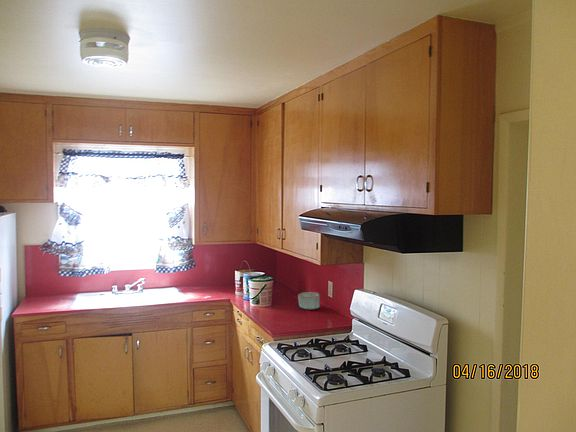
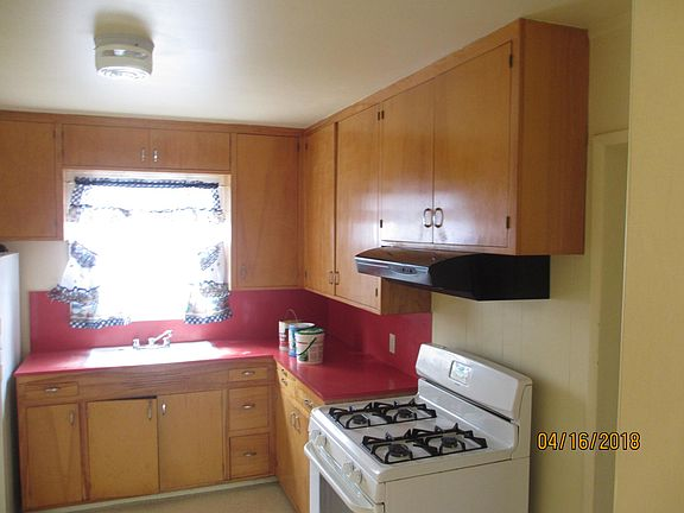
- bowl (309, 301)
